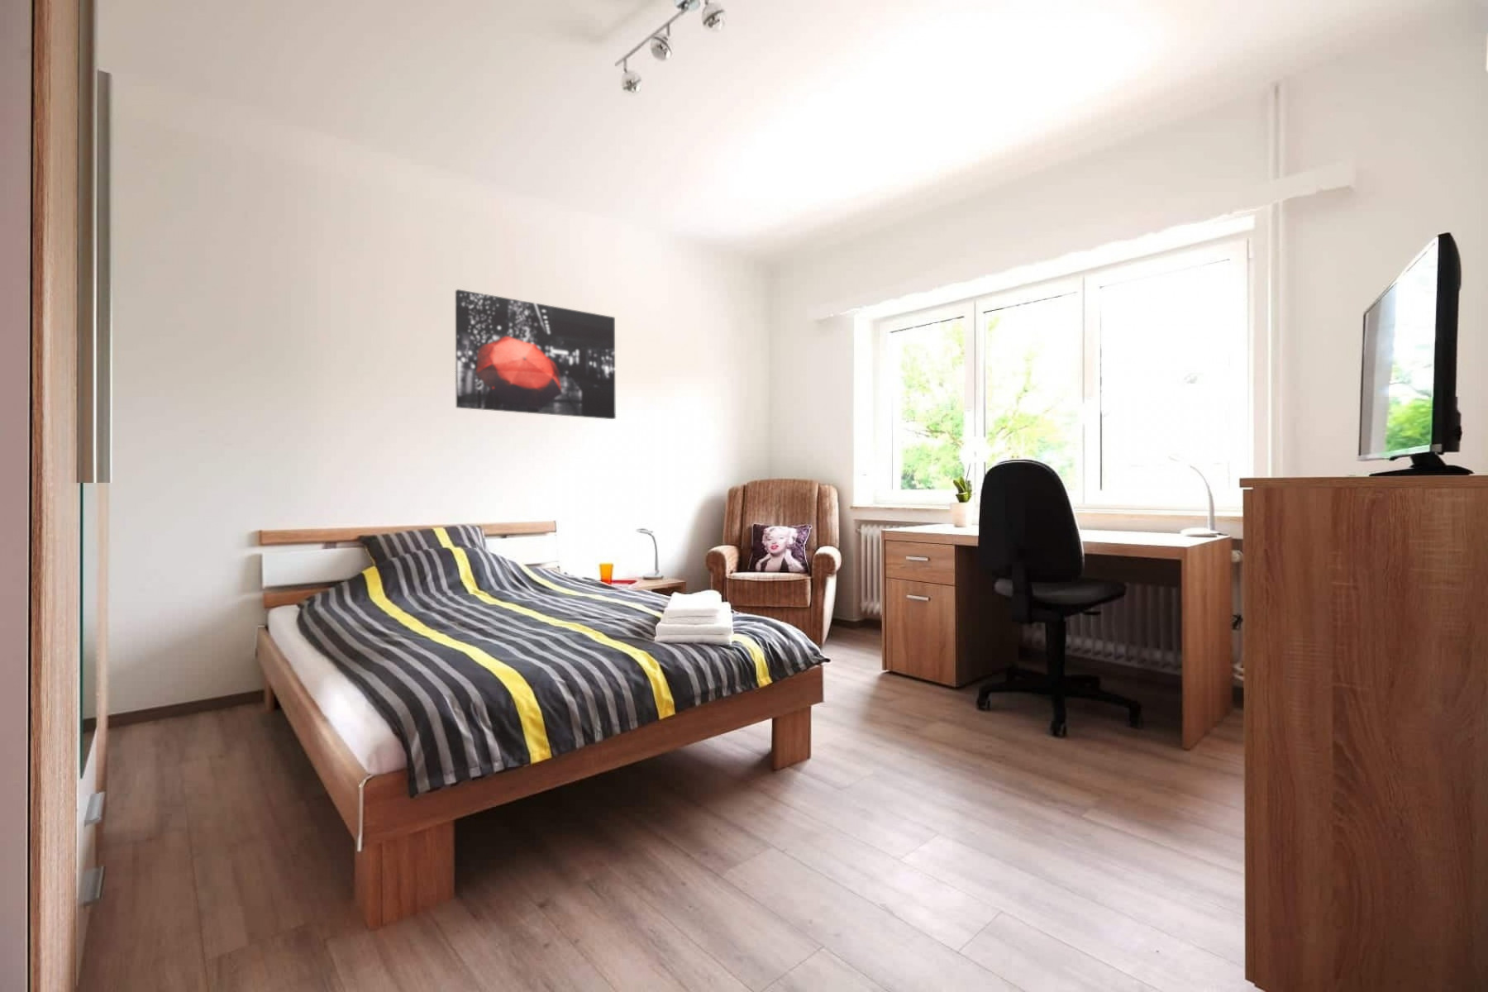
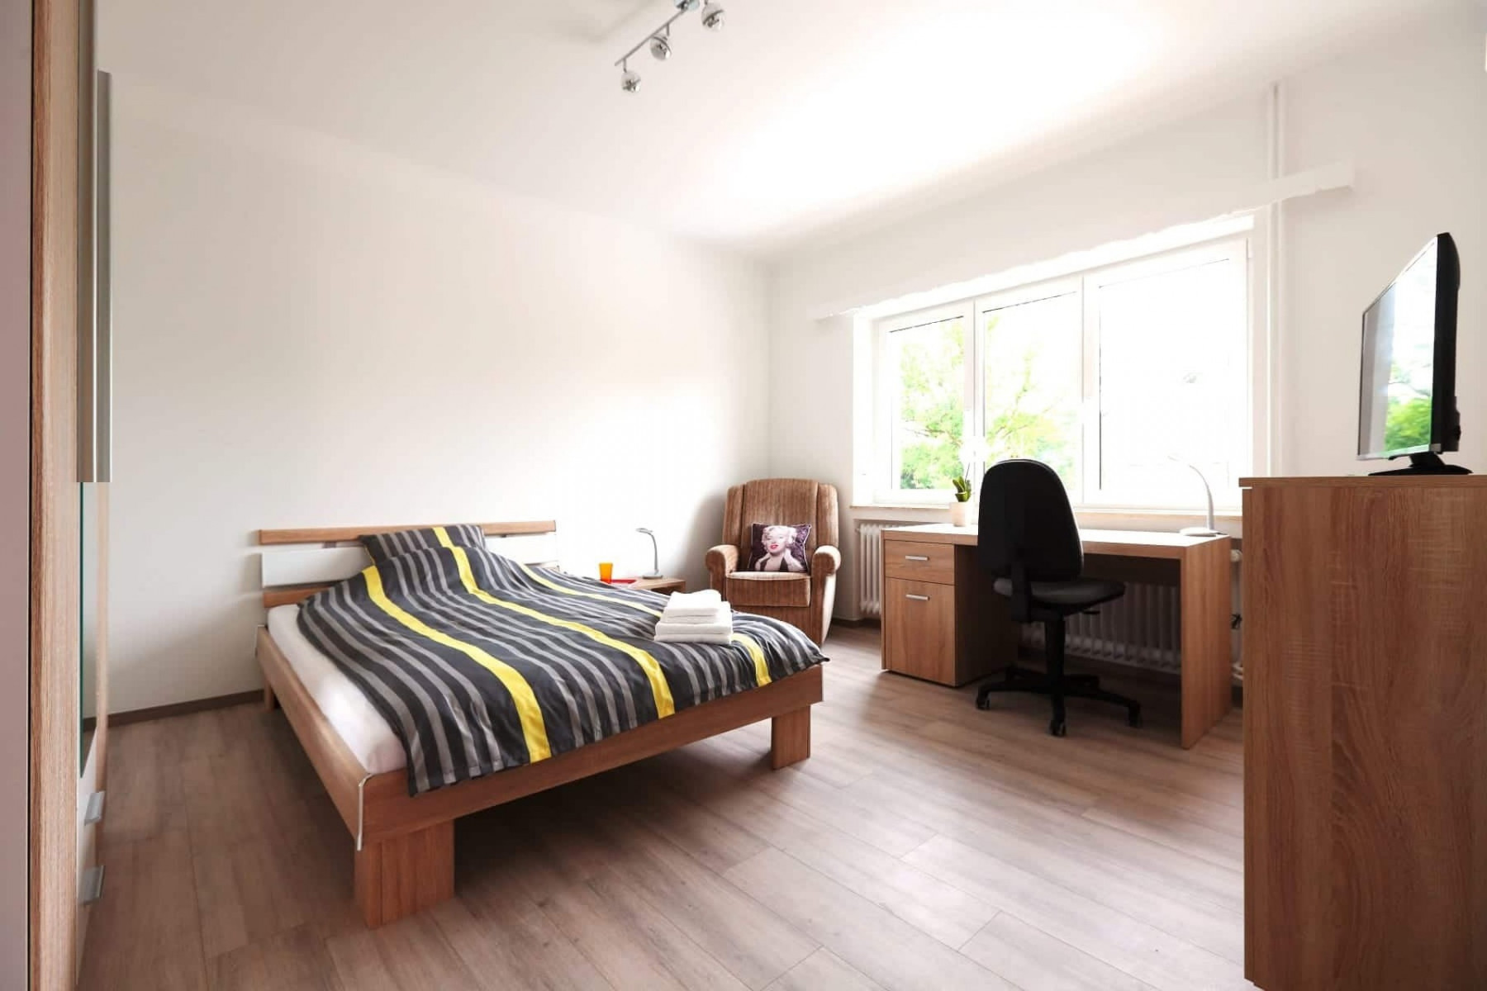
- wall art (540, 359)
